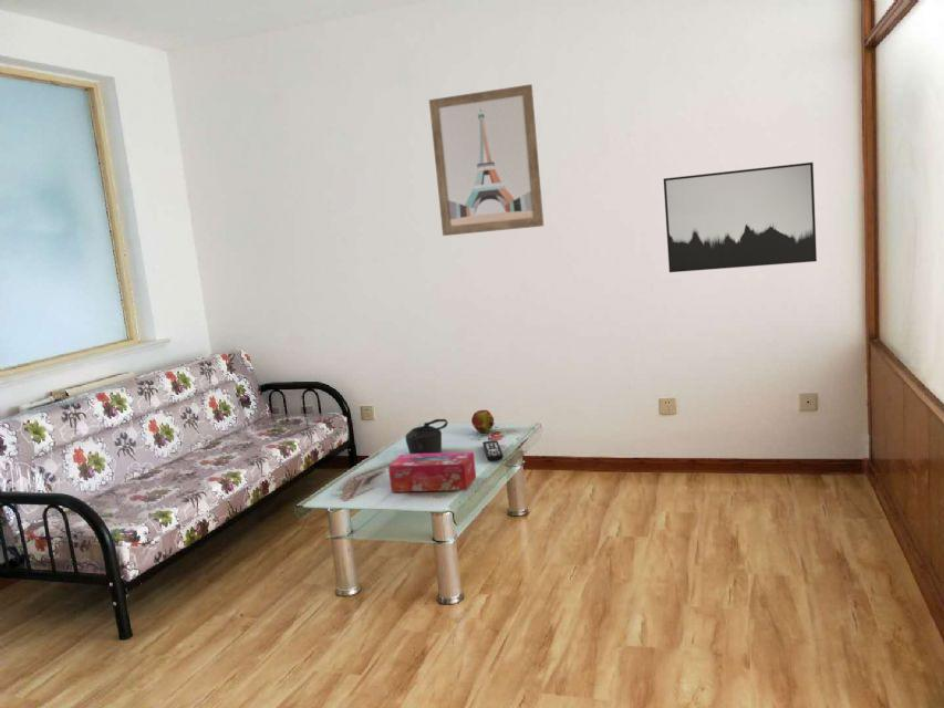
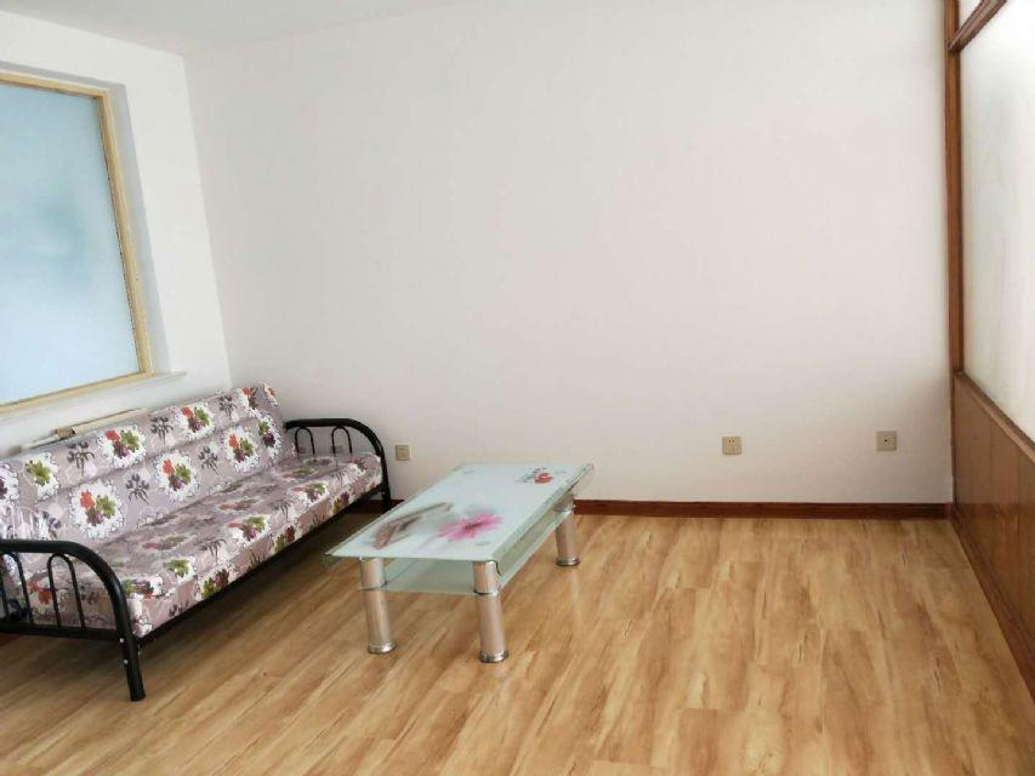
- fruit (484, 421)
- tissue box (433, 471)
- wall art (738, 219)
- wall art (486, 162)
- teapot (424, 439)
- remote control (492, 450)
